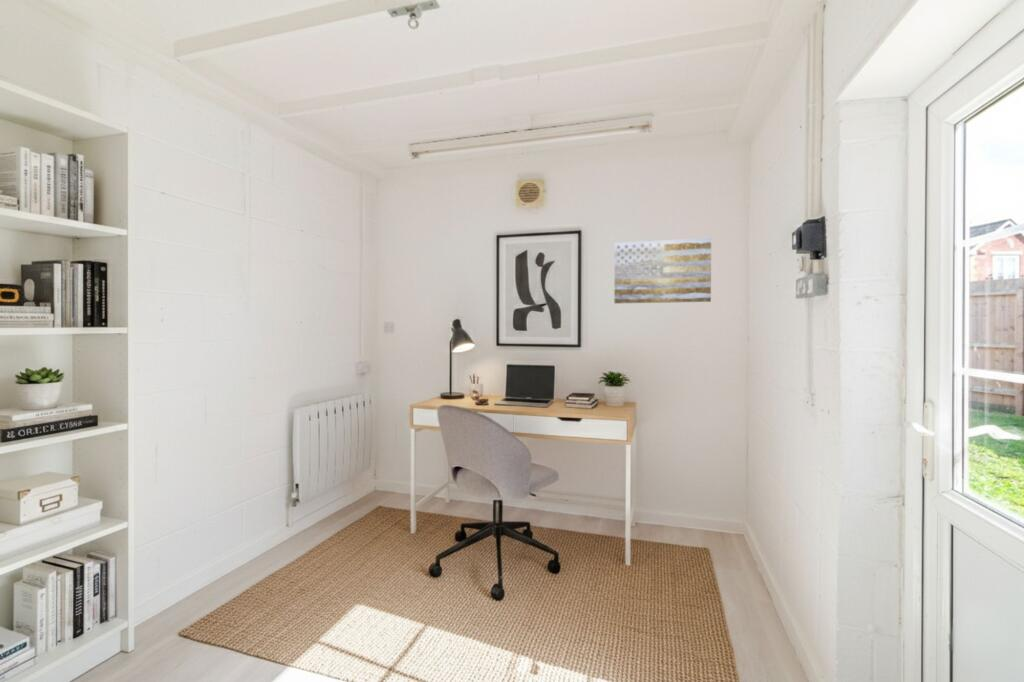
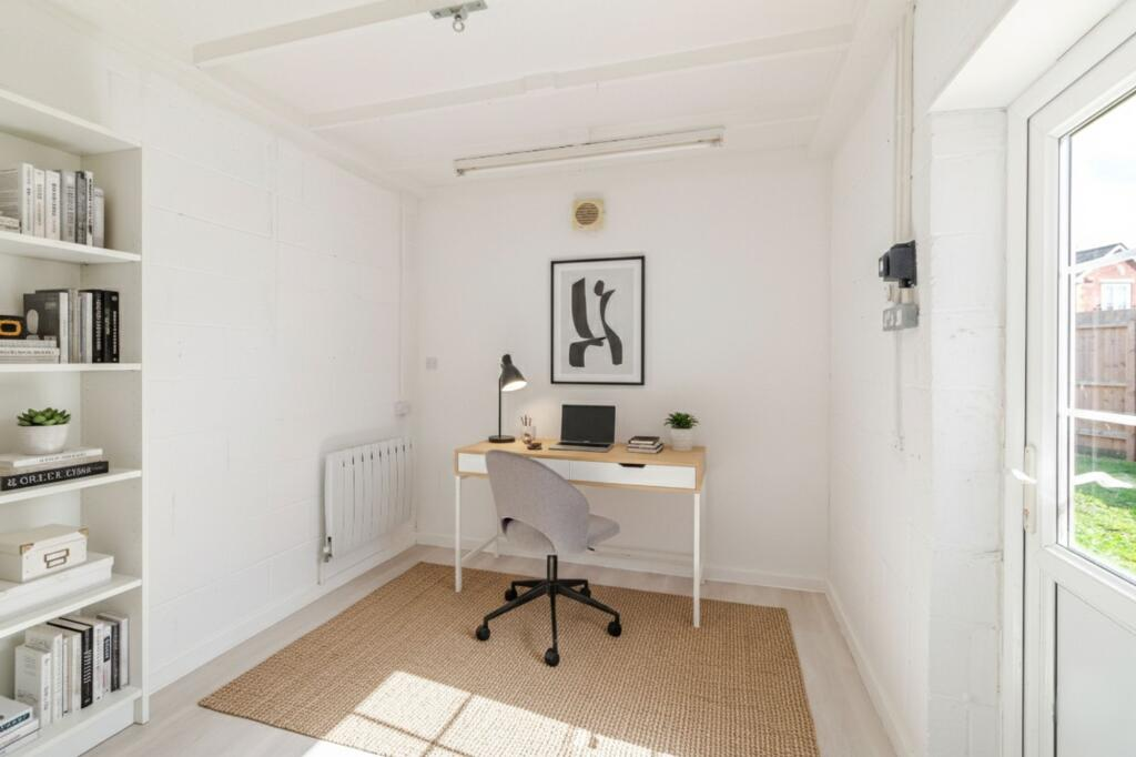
- wall art (661, 271)
